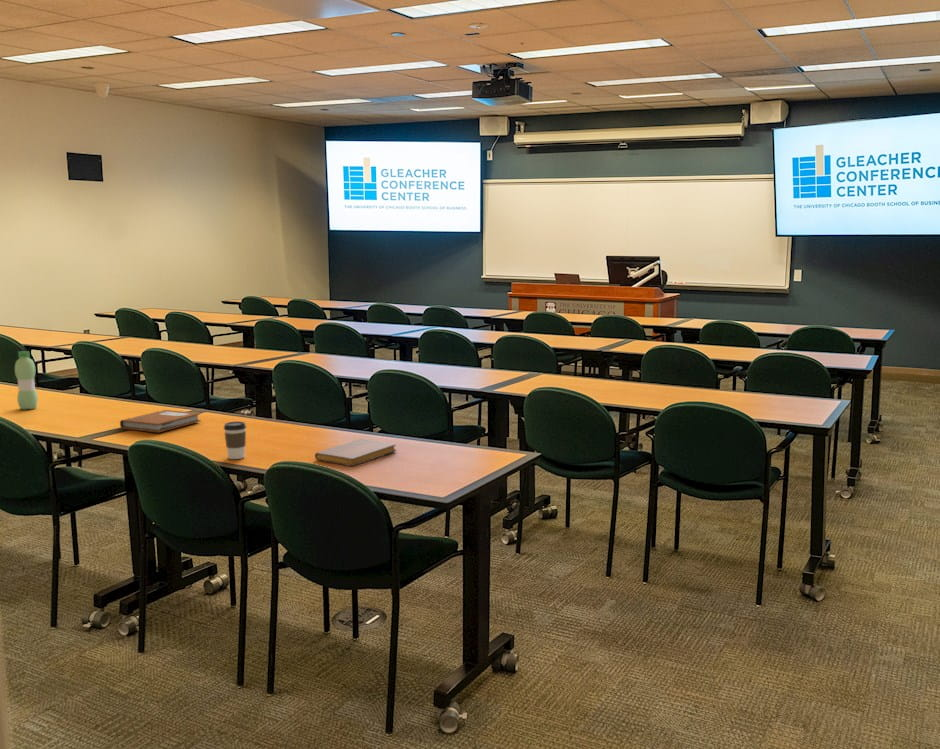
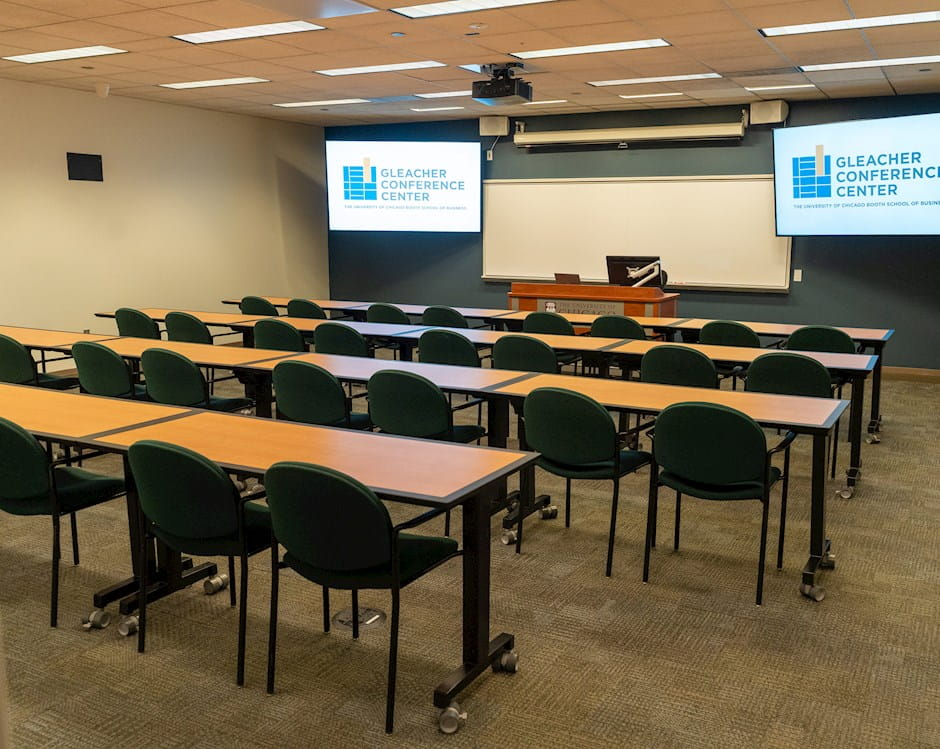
- notebook (162, 420)
- notebook (356, 451)
- coffee cup (235, 440)
- water bottle (26, 380)
